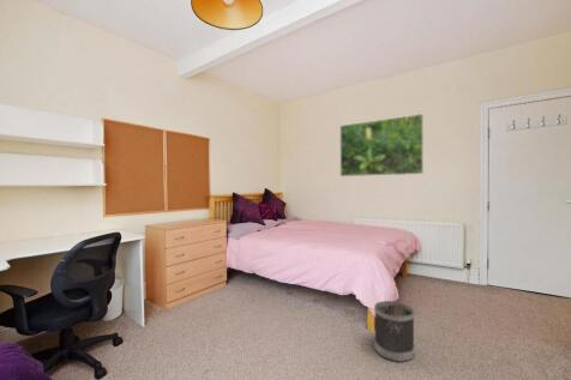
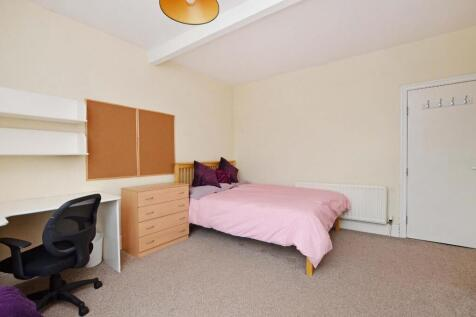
- wastebasket (393, 328)
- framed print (378, 147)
